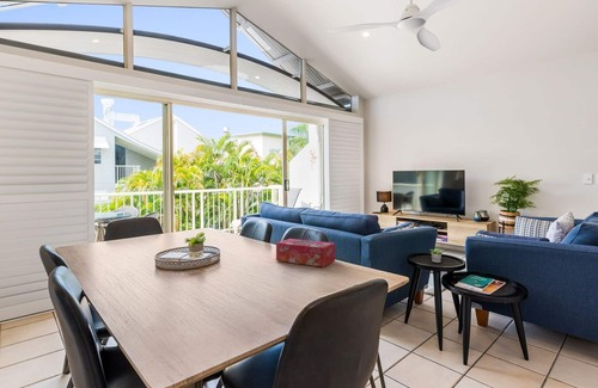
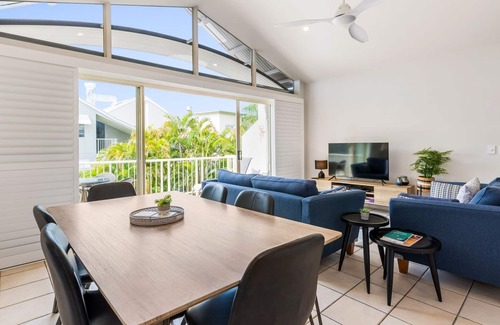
- tissue box (305, 251)
